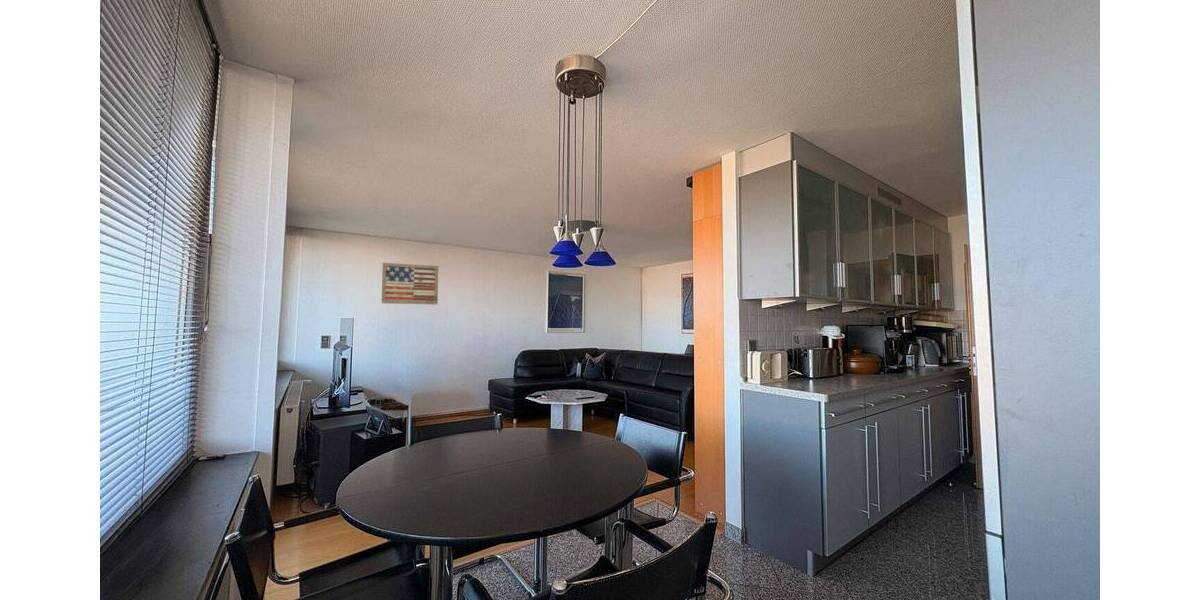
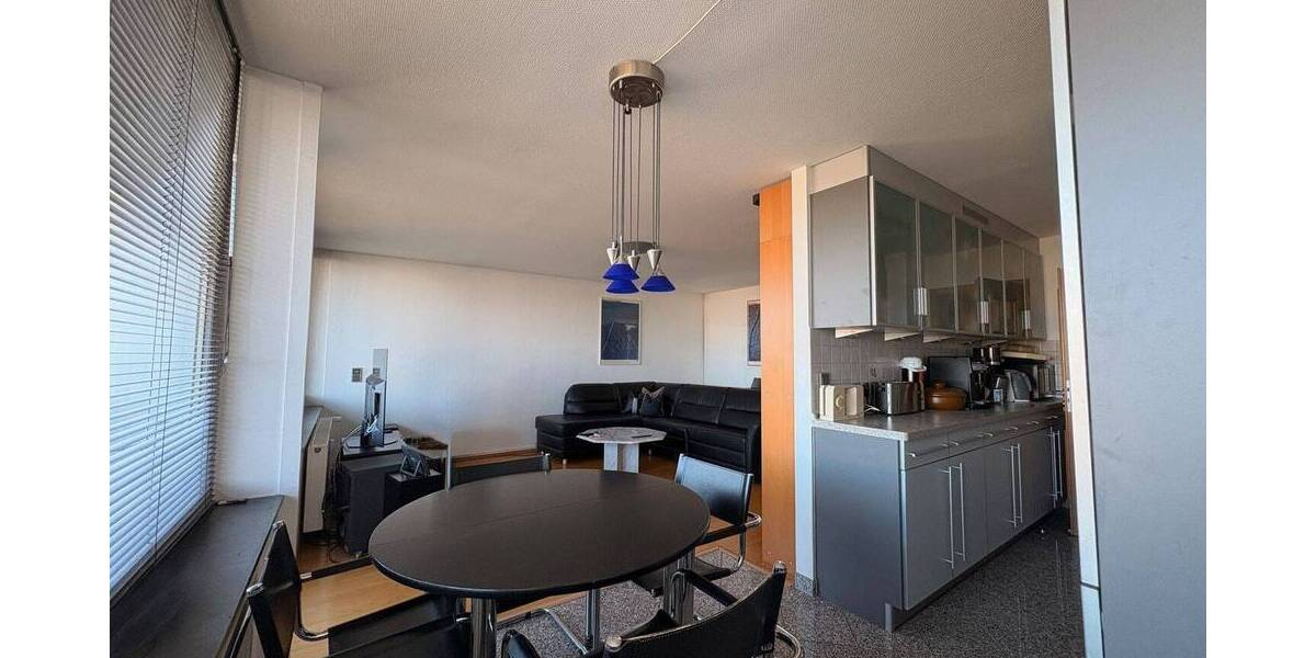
- wall art (410, 284)
